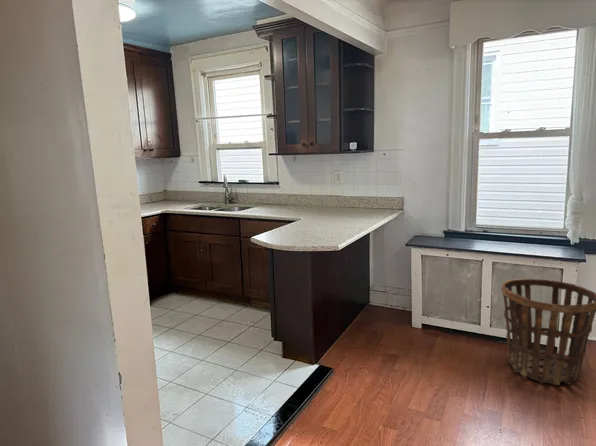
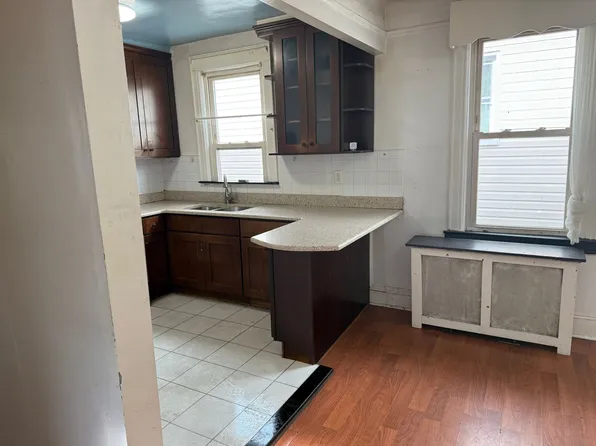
- basket (545, 329)
